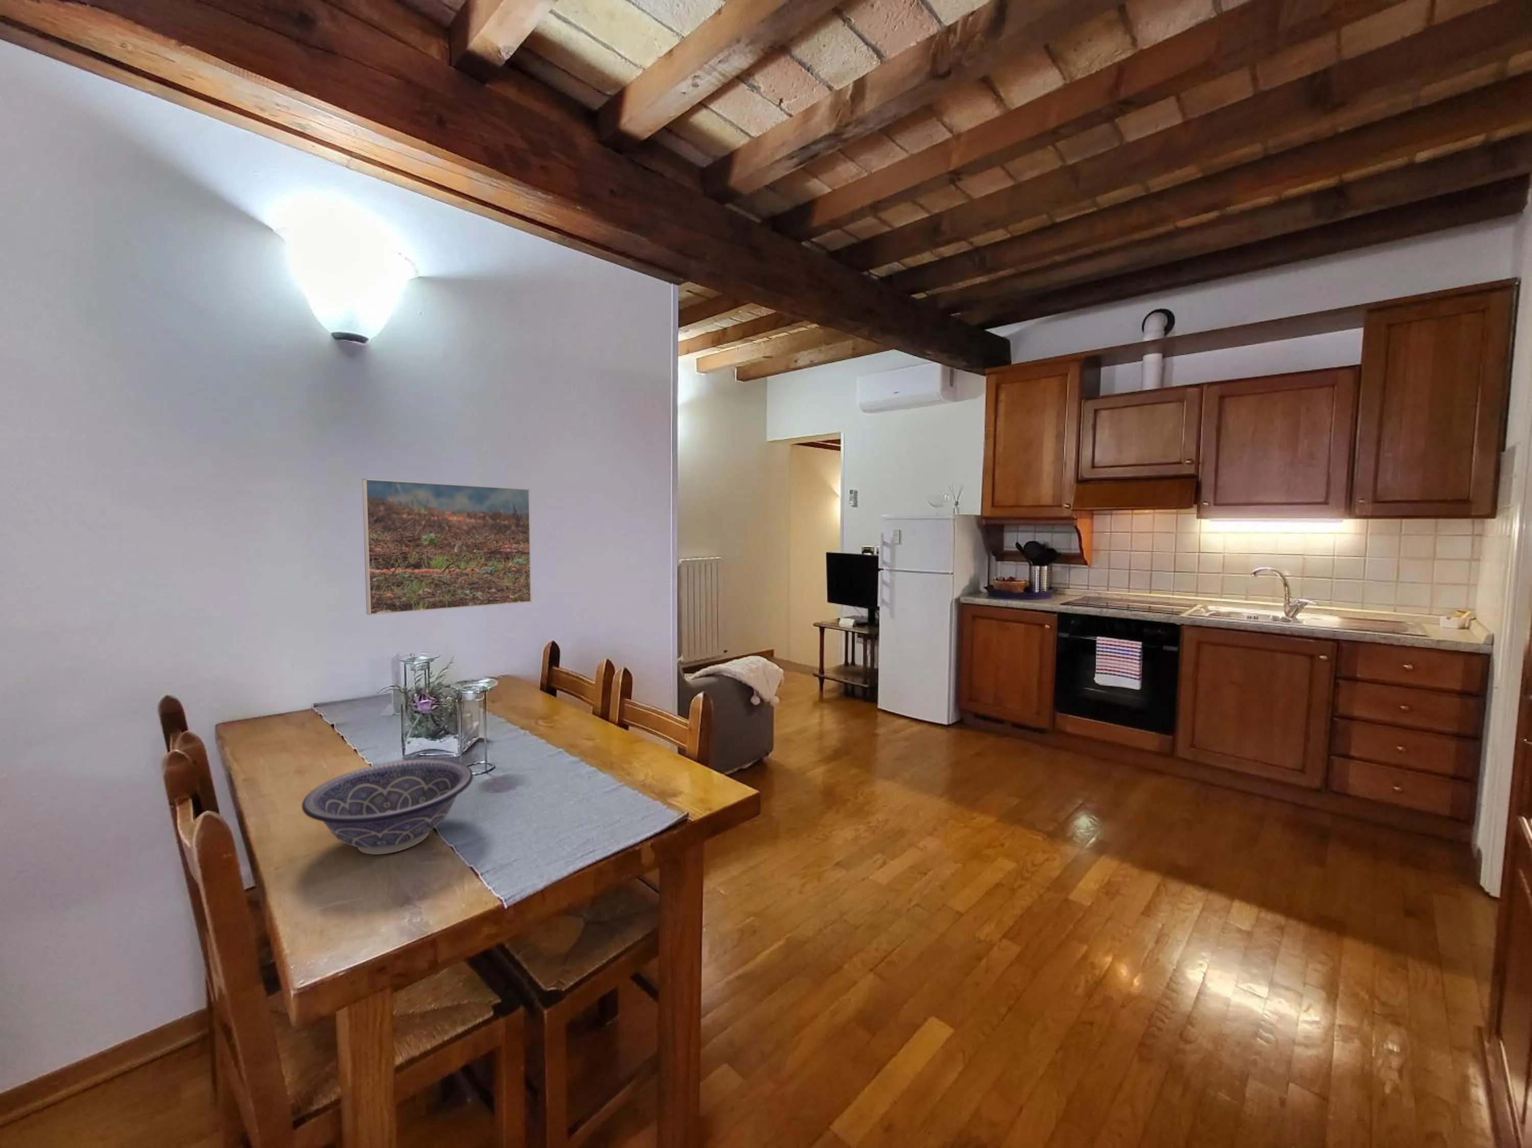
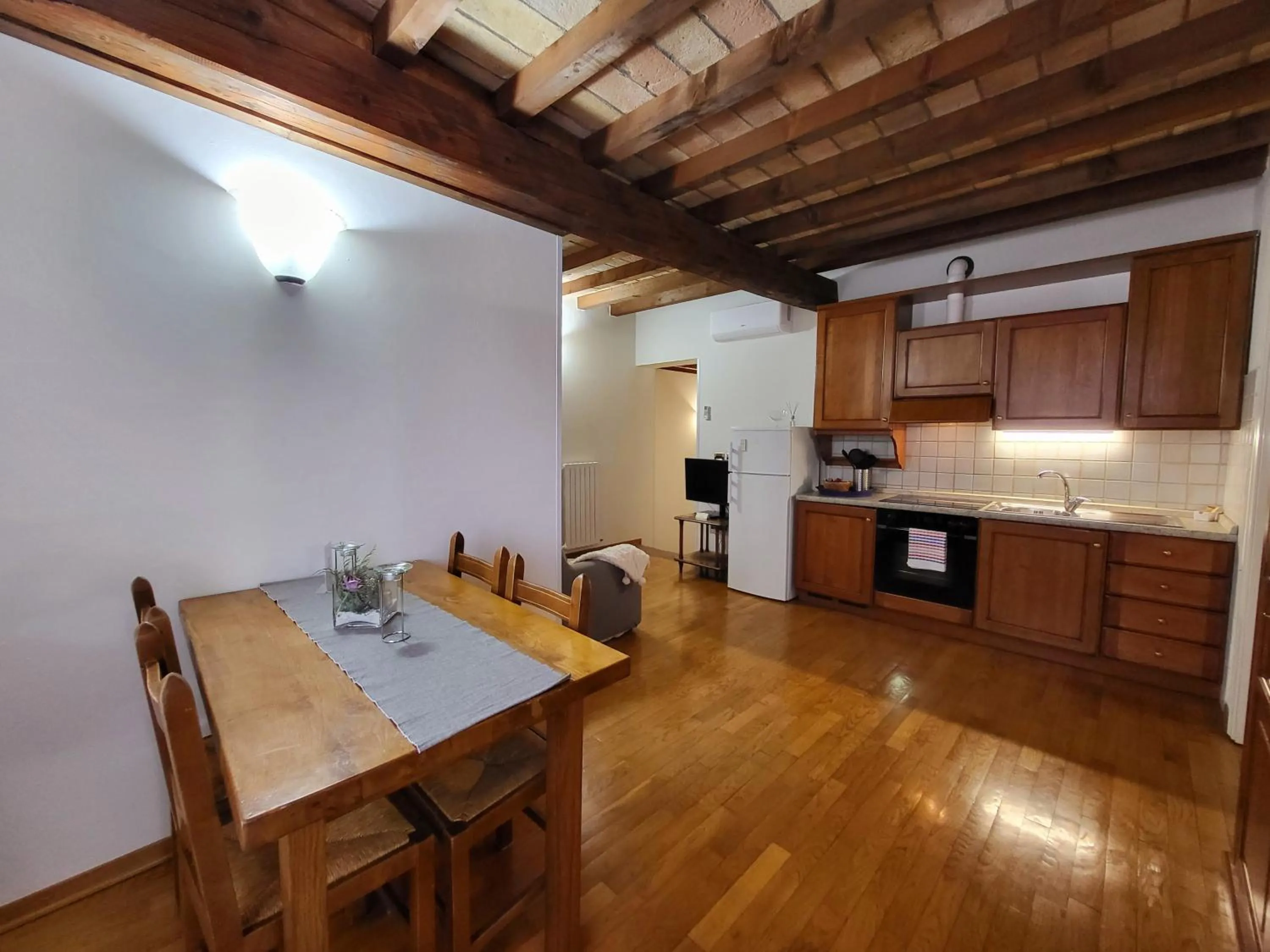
- decorative bowl (393, 812)
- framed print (455, 546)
